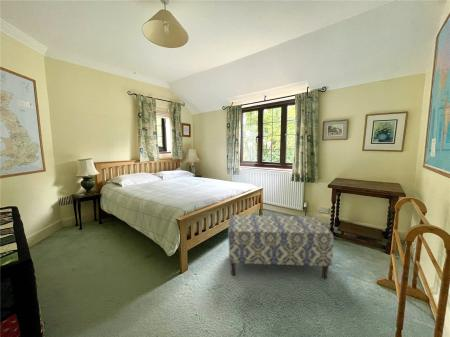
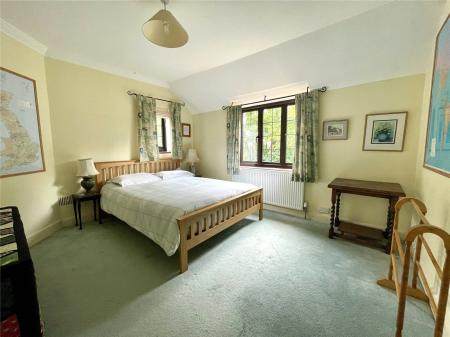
- bench (275, 243)
